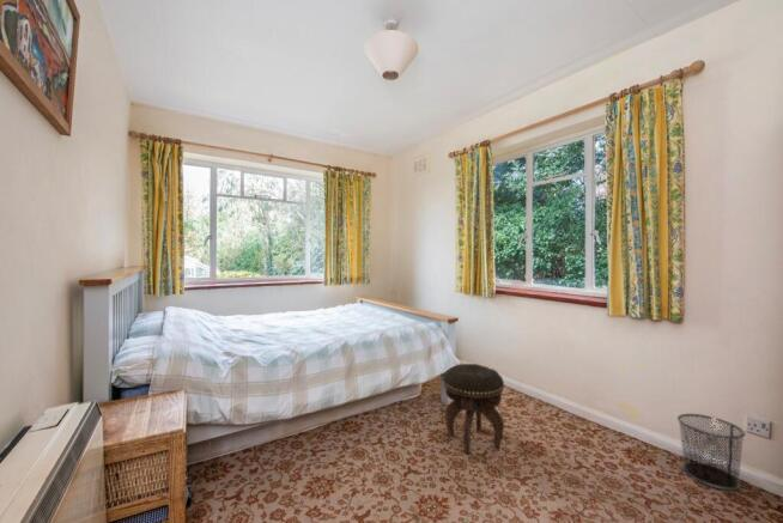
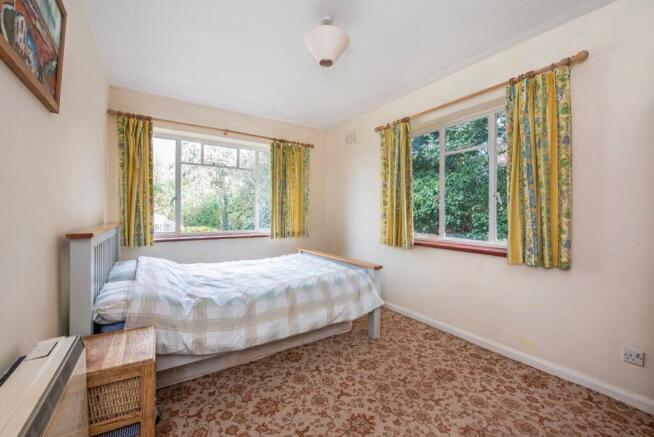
- waste bin (710, 450)
- footstool (473, 405)
